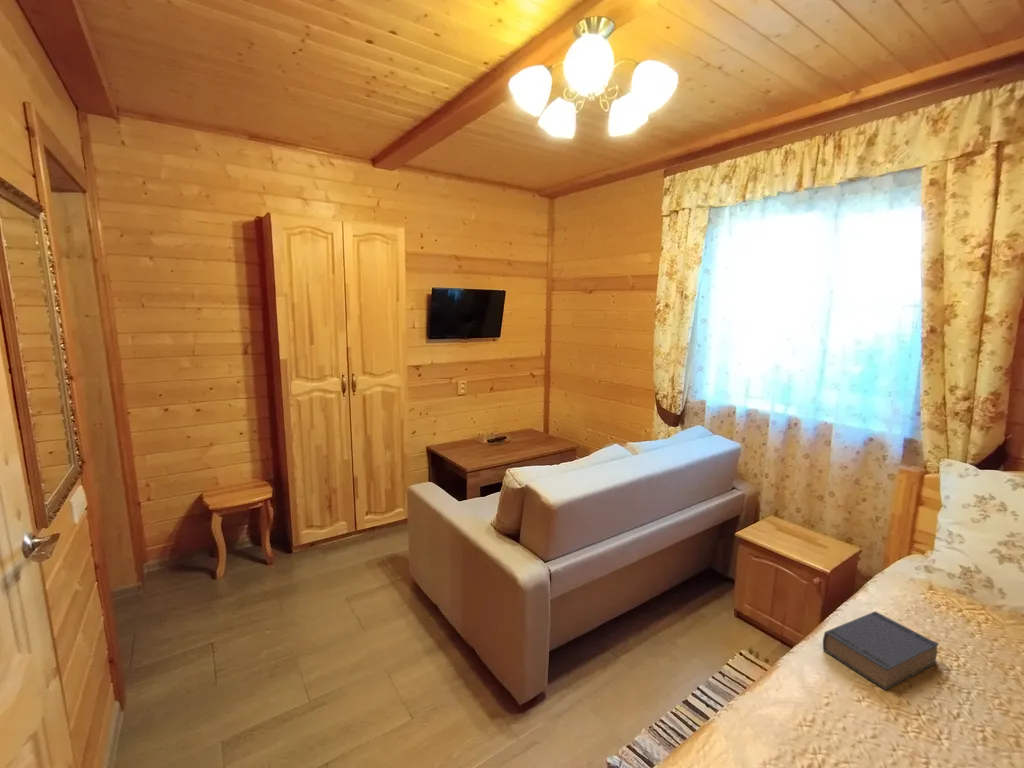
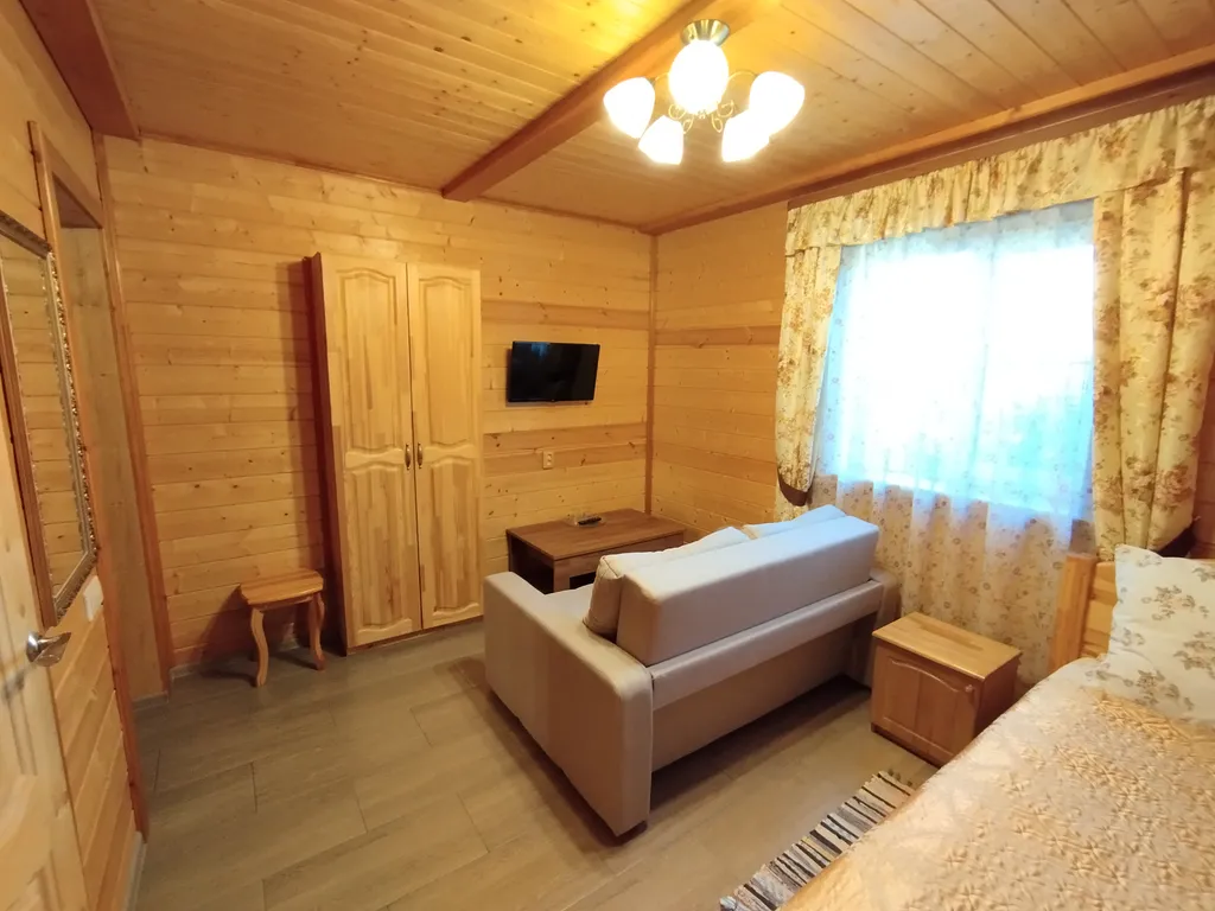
- book (879, 646)
